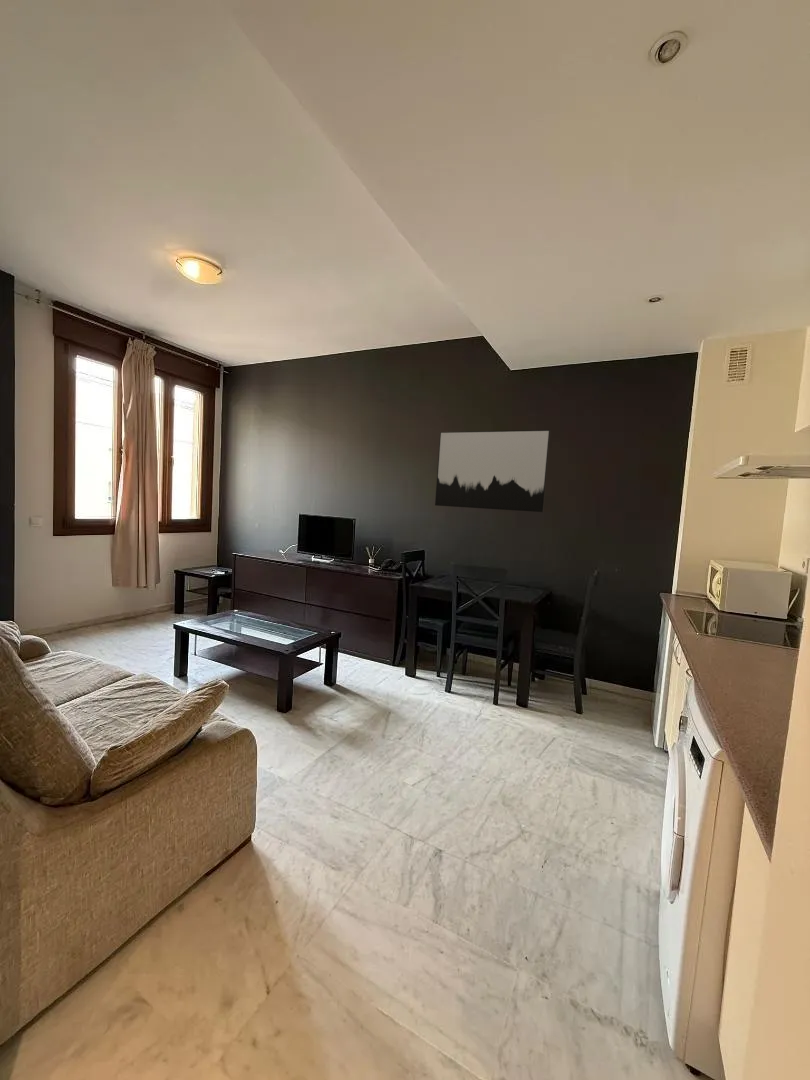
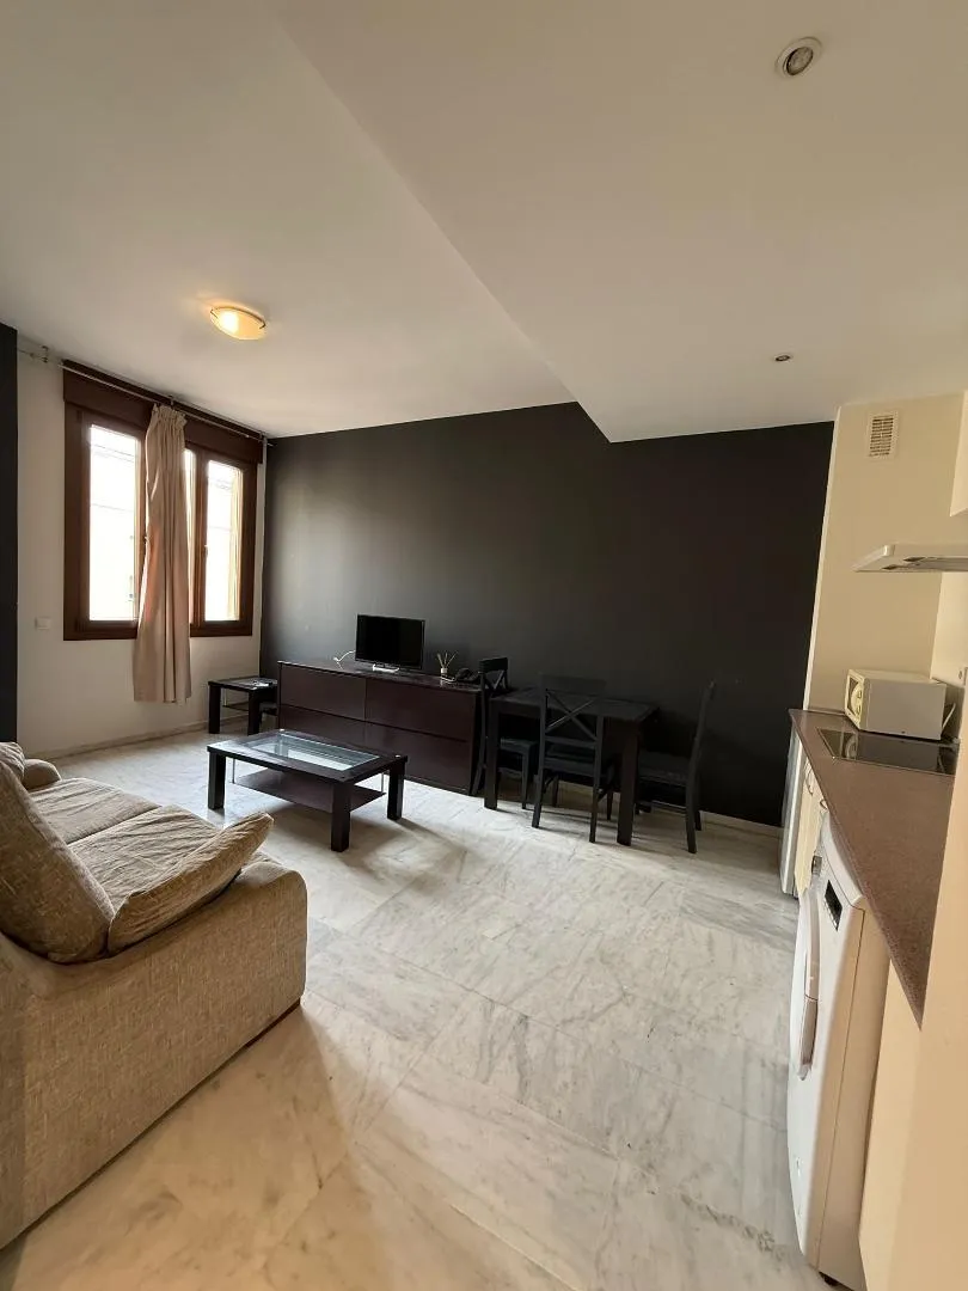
- wall art (489, 470)
